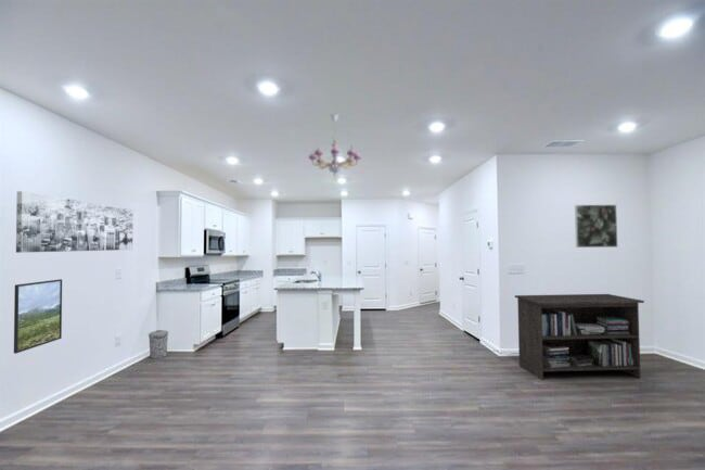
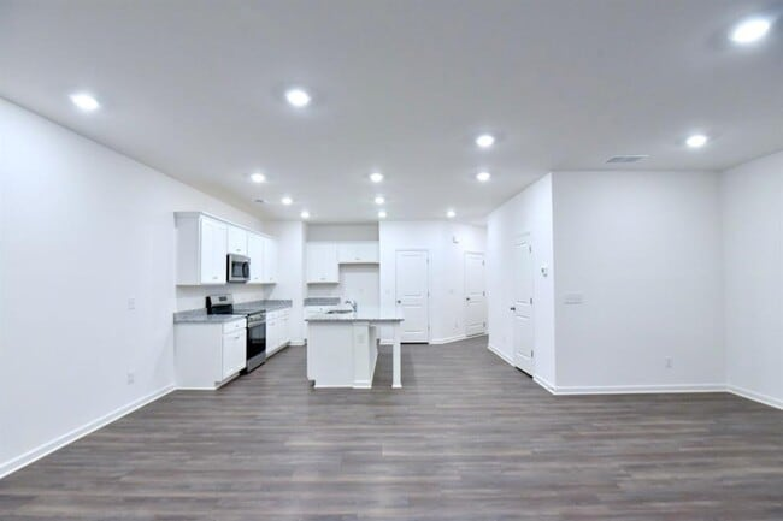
- wall art (86, 226)
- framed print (39, 313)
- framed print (595, 226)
- storage cabinet (576, 334)
- trash can (158, 343)
- chandelier (334, 147)
